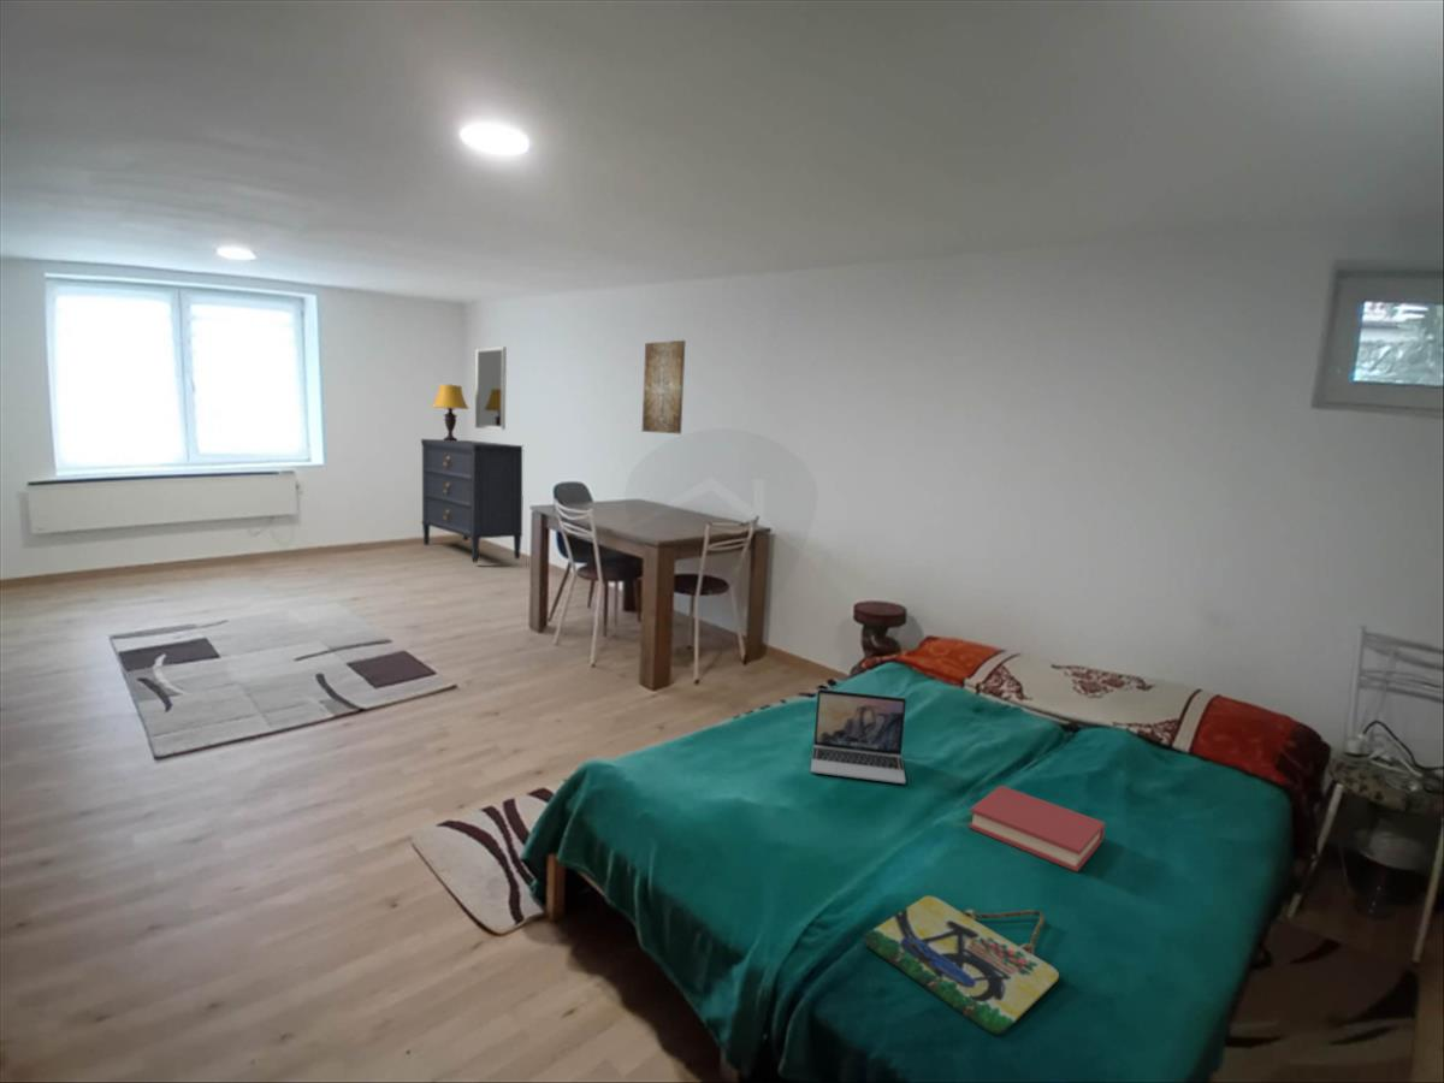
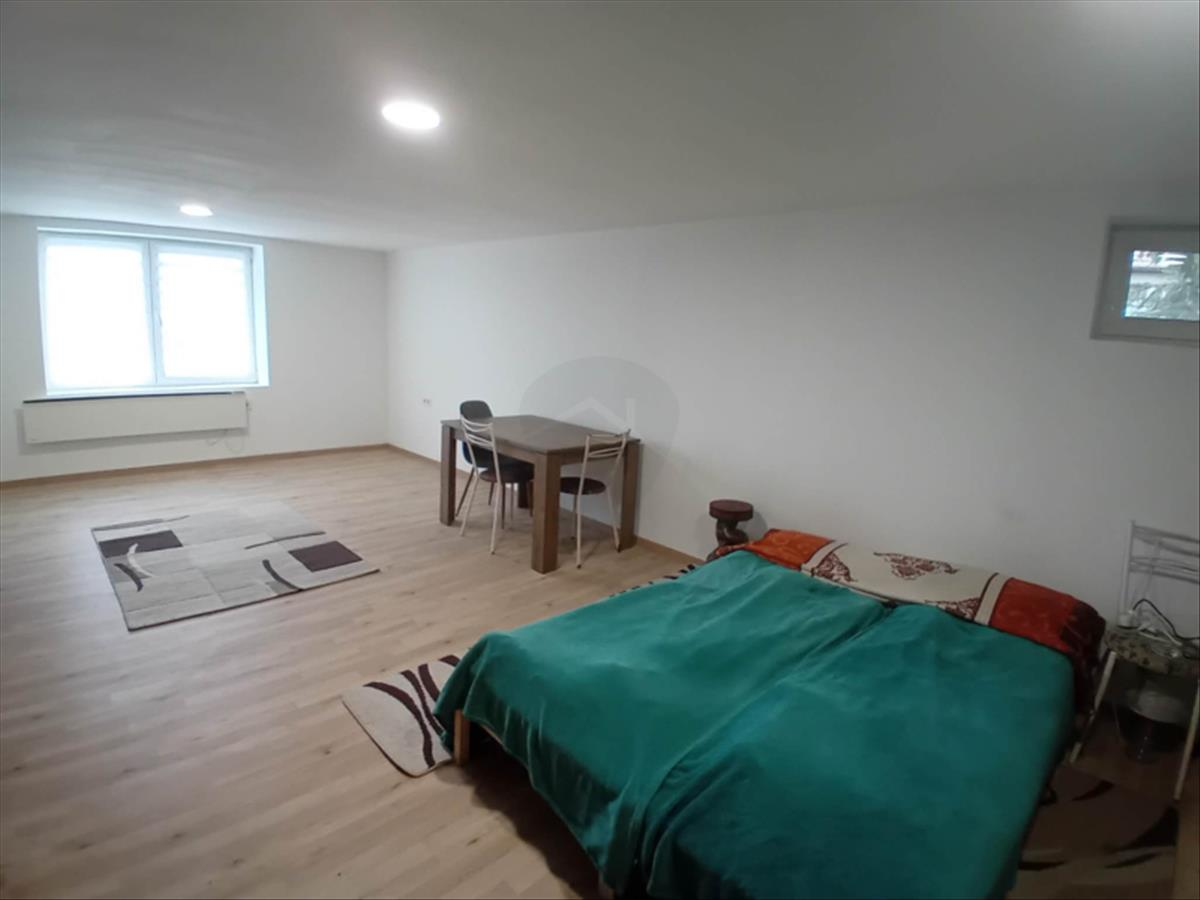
- home sign (978, 940)
- home mirror (490, 389)
- table lamp (450, 412)
- hardback book (1036, 824)
- wall art (662, 387)
- laptop (859, 734)
- dresser (469, 497)
